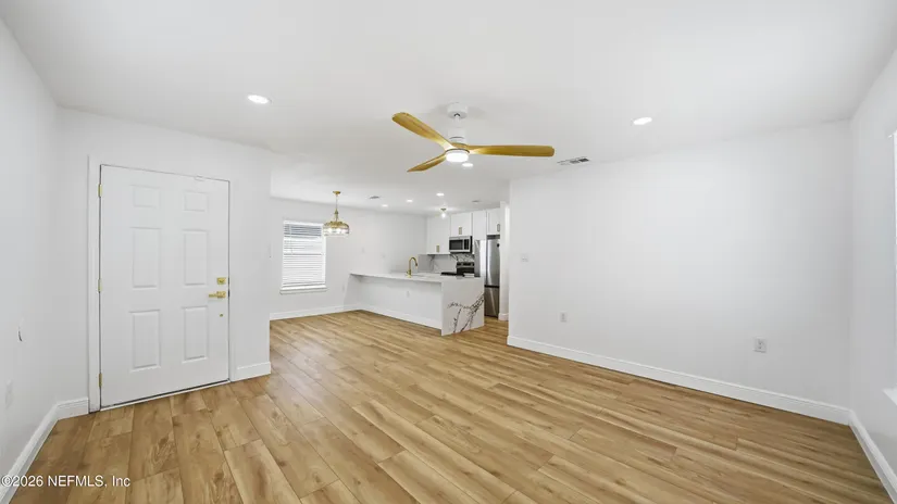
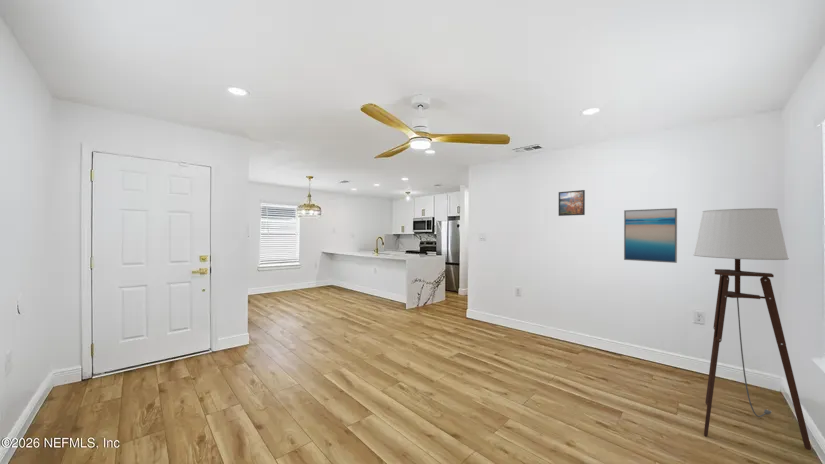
+ wall art (649, 235)
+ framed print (571, 203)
+ floor lamp (739, 317)
